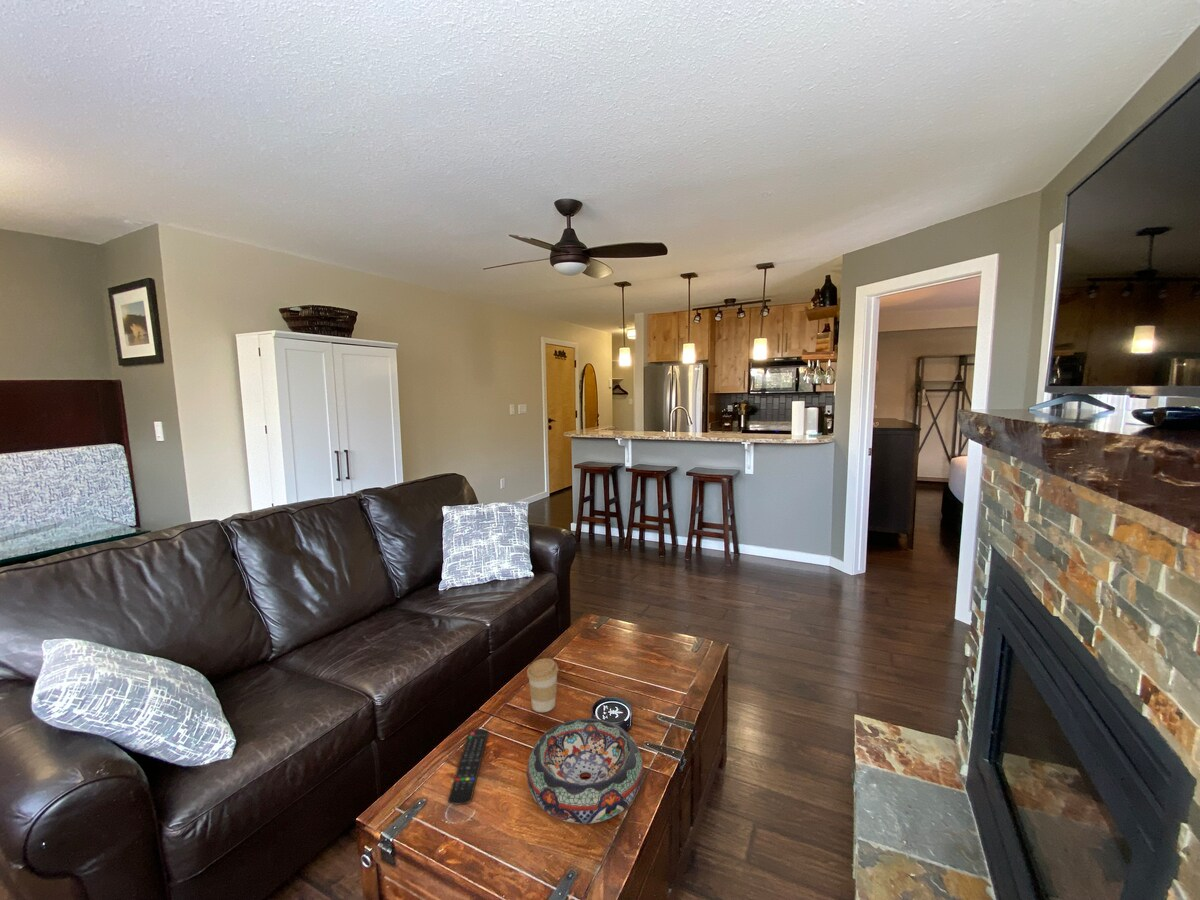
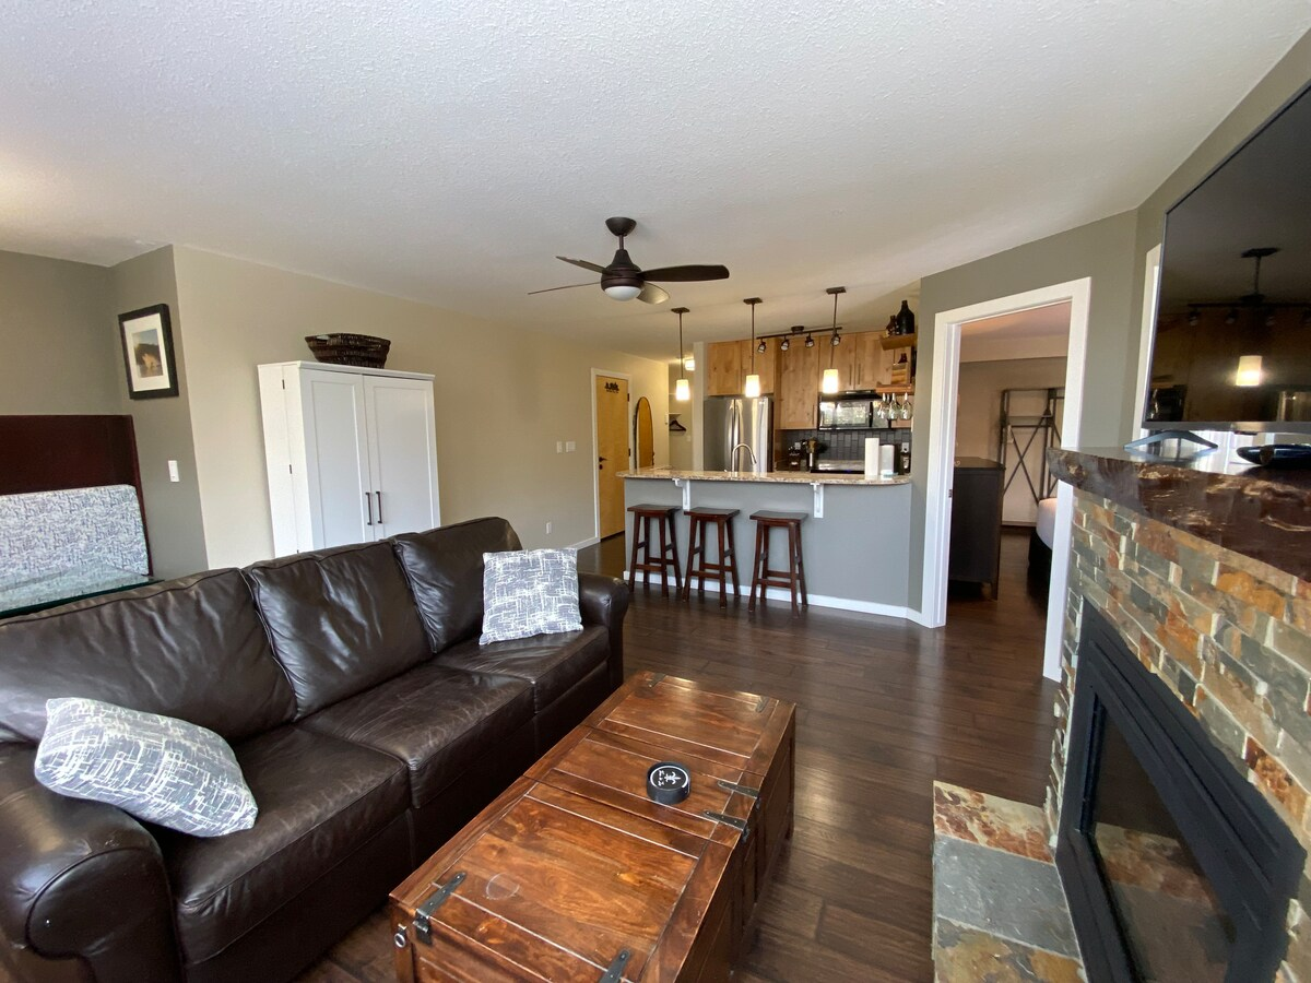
- remote control (470, 763)
- decorative bowl (585, 766)
- coffee cup (543, 684)
